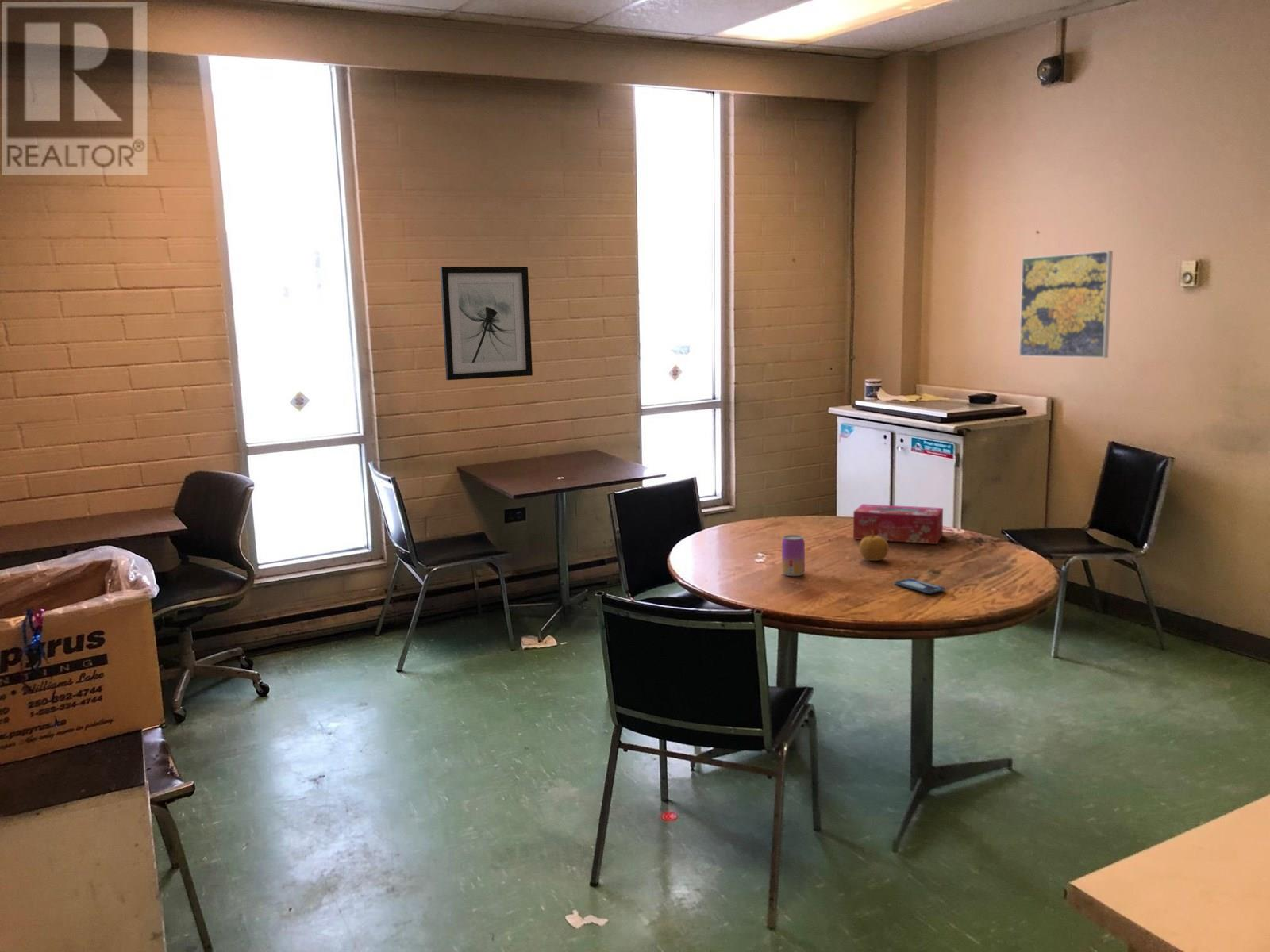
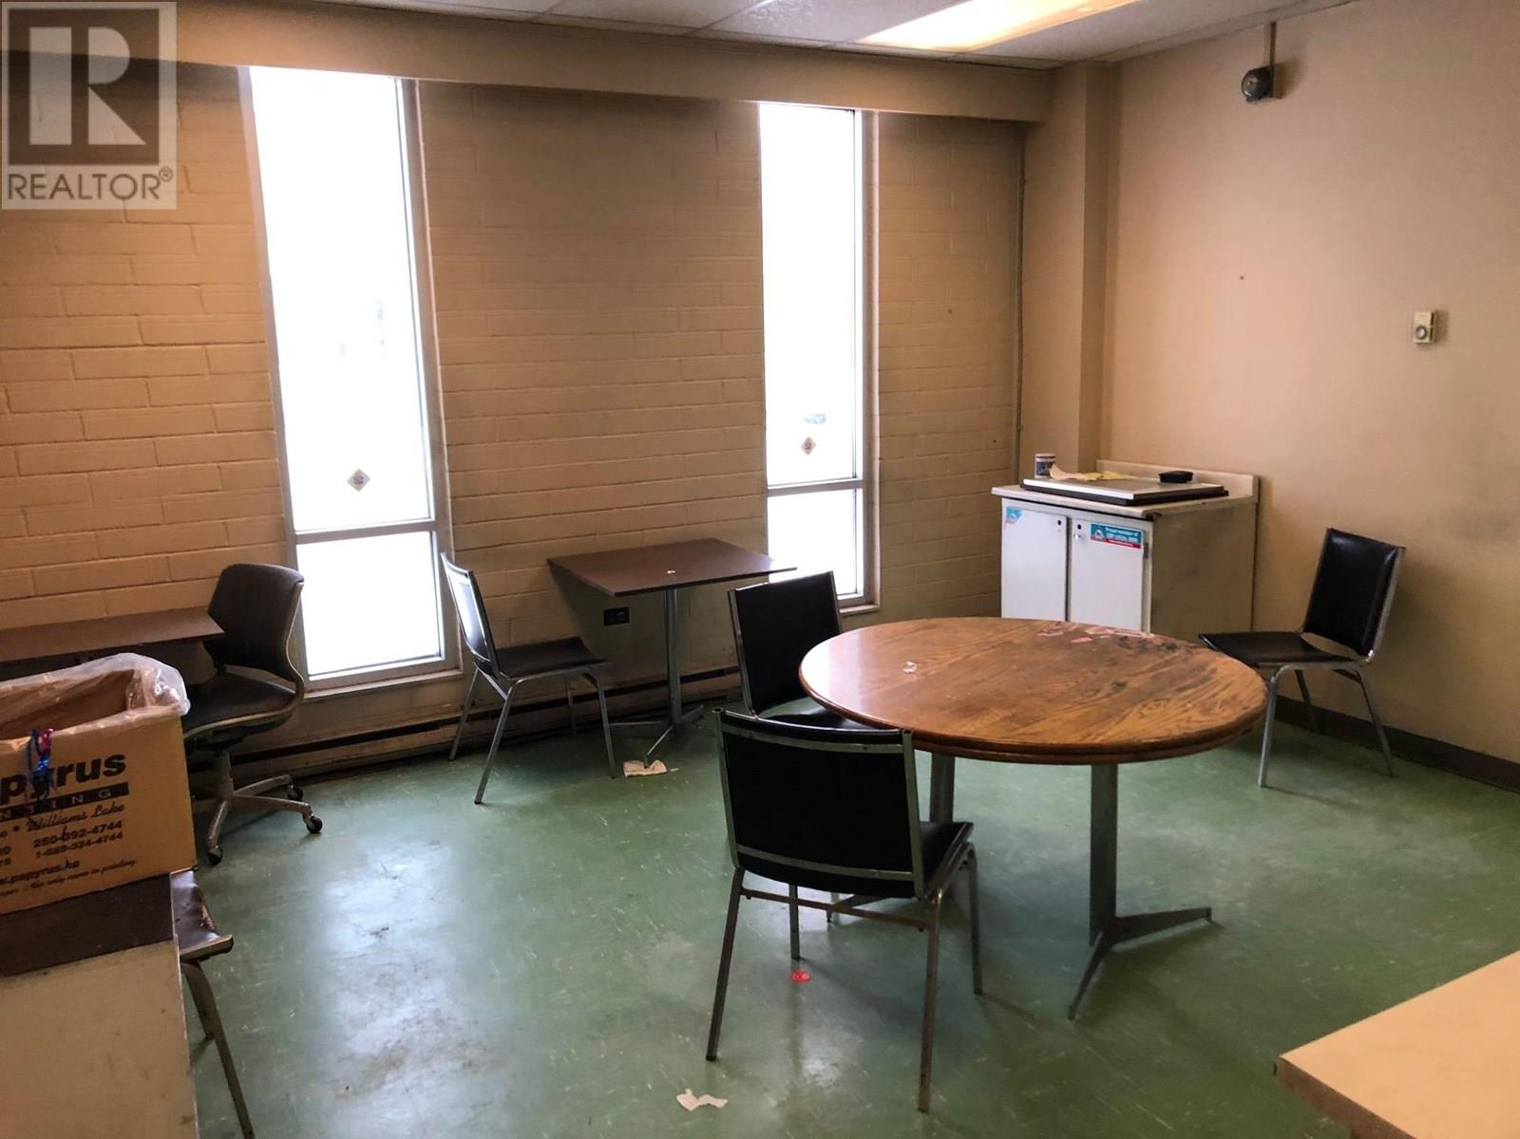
- smartphone (919, 585)
- wall art (487, 322)
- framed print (1063, 305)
- tissue box (898, 523)
- fruit (873, 545)
- beverage can (793, 555)
